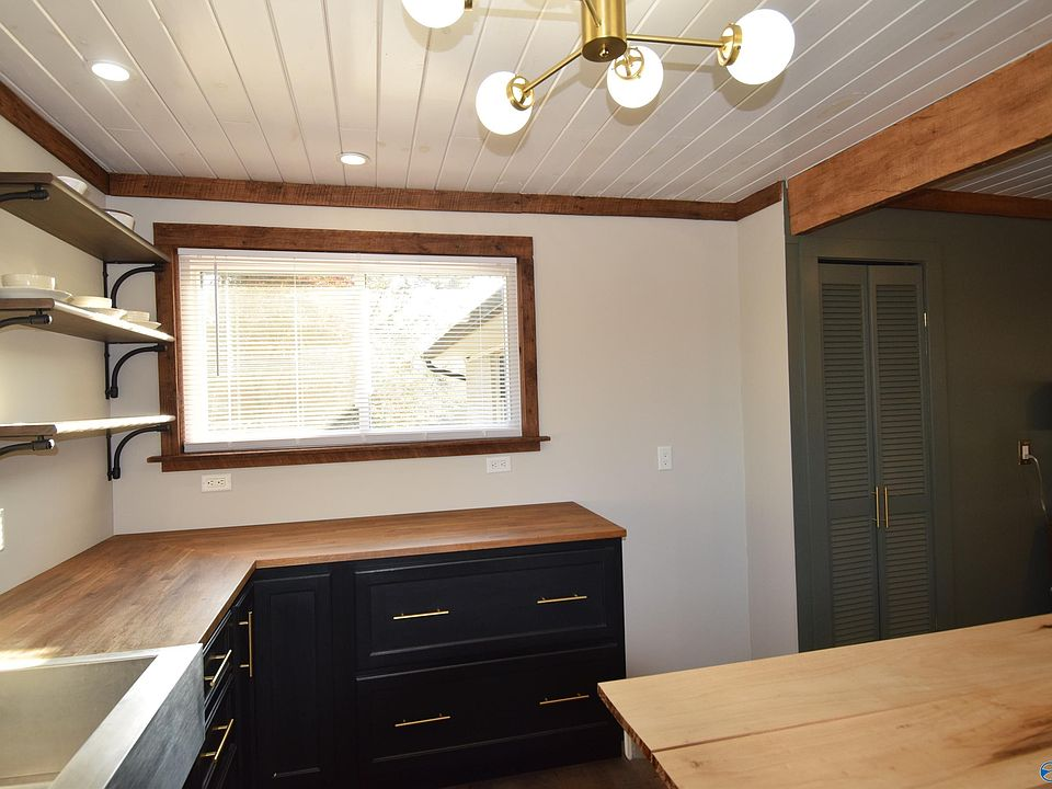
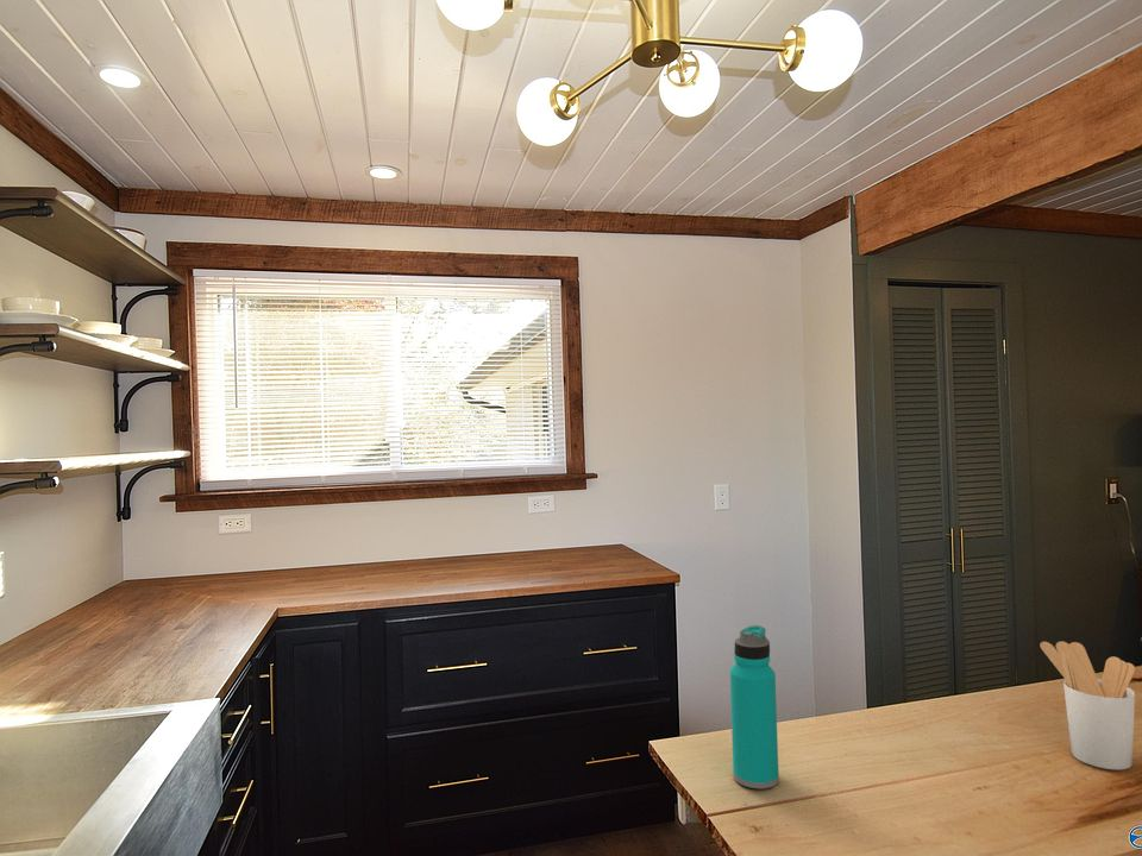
+ water bottle (753, 703)
+ utensil holder (1086, 699)
